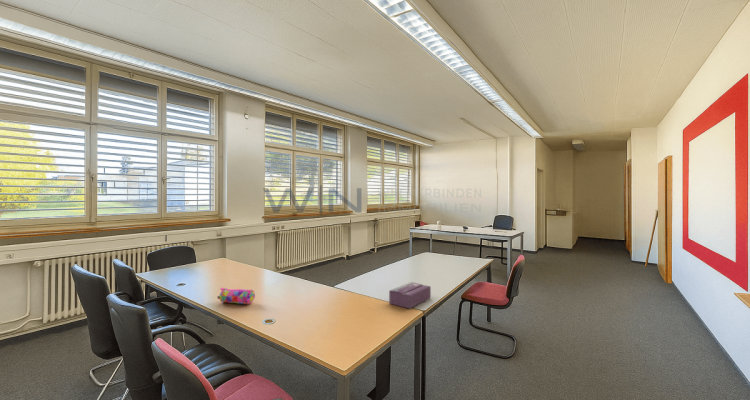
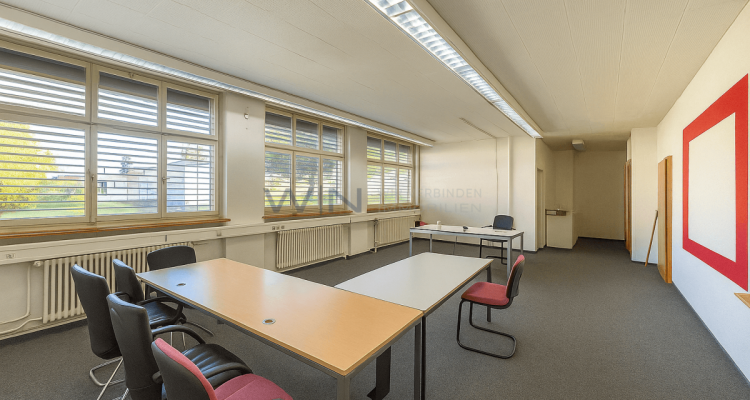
- pencil case (236, 295)
- tissue box (410, 294)
